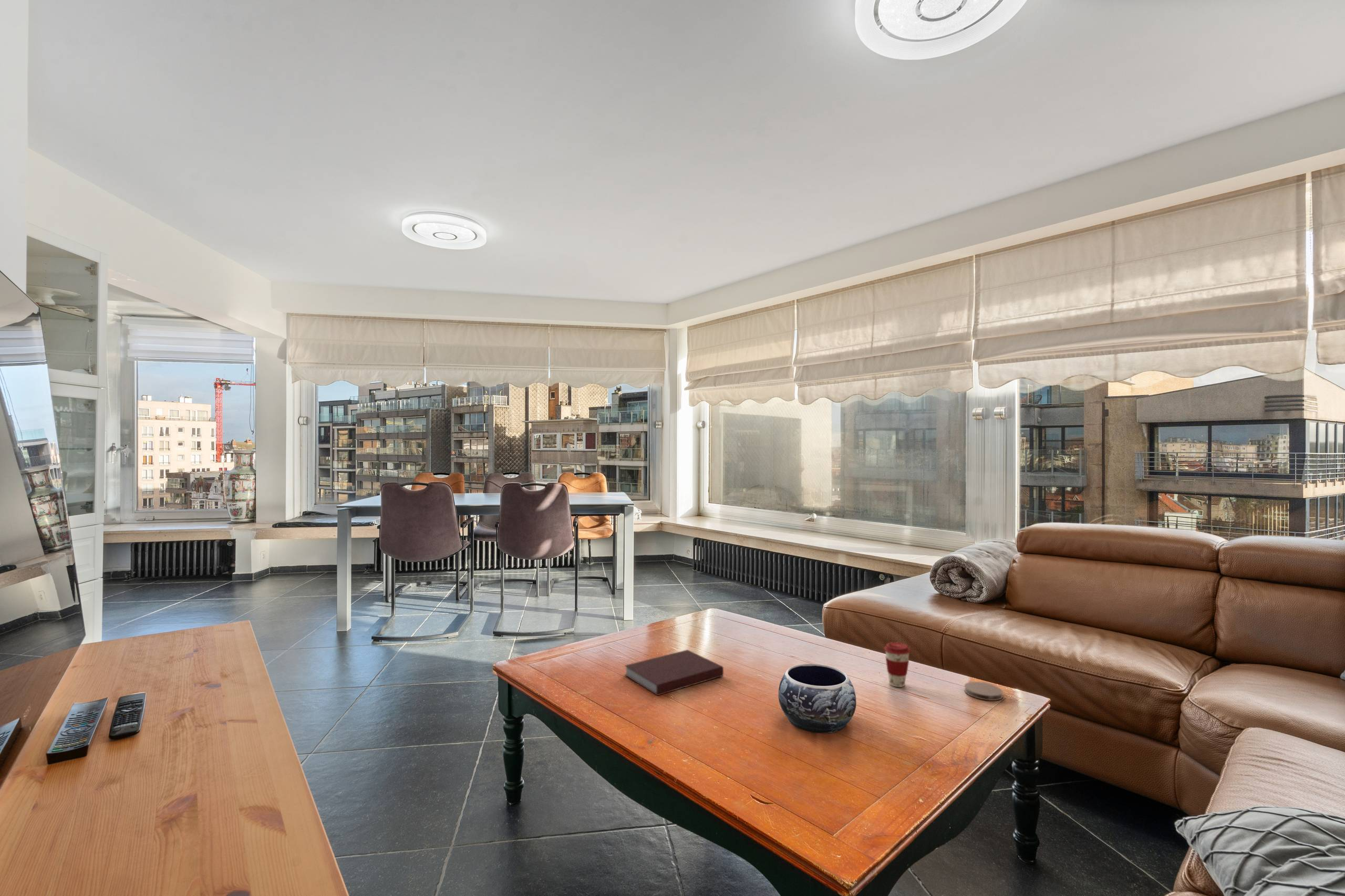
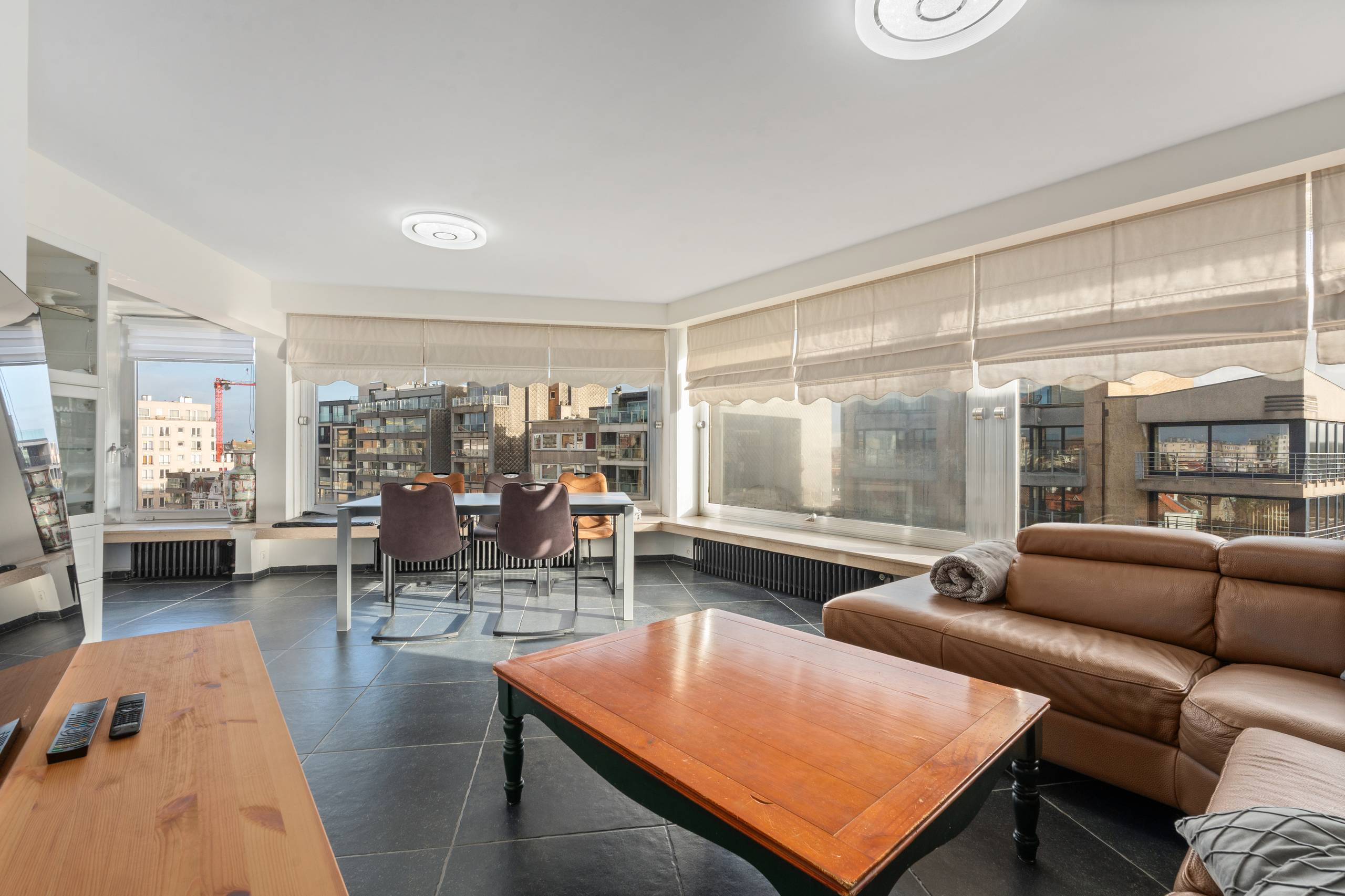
- notebook (674, 671)
- decorative bowl (816, 696)
- coffee cup (897, 664)
- coaster (983, 691)
